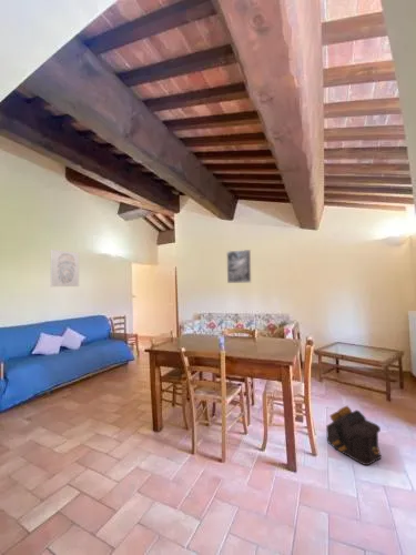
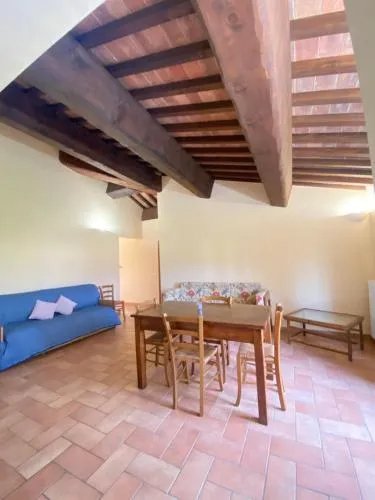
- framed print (239, 266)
- wall art (65, 269)
- backpack (352, 428)
